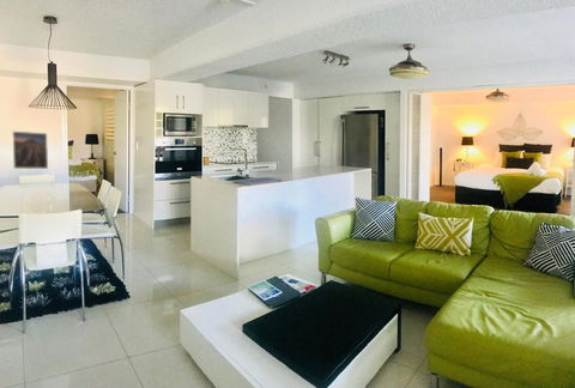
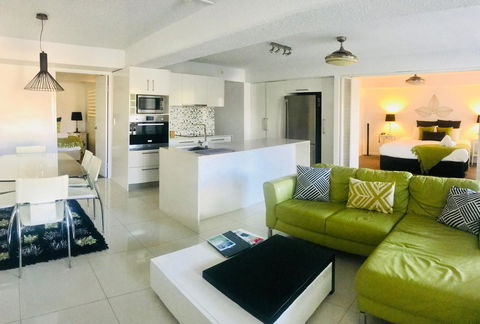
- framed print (30, 150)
